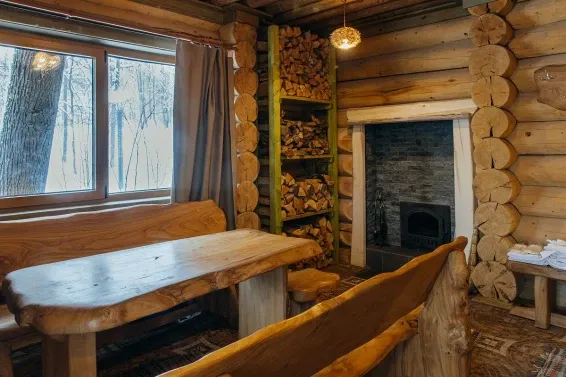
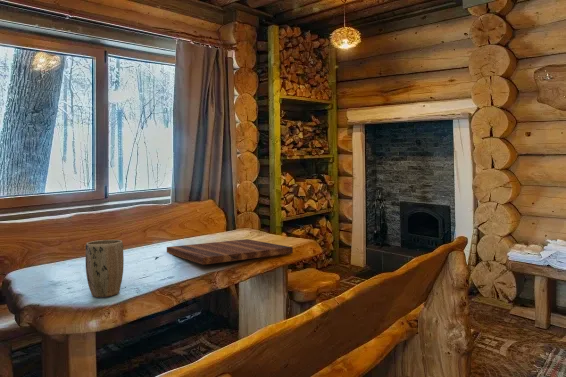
+ plant pot (105, 267)
+ cutting board (228, 250)
